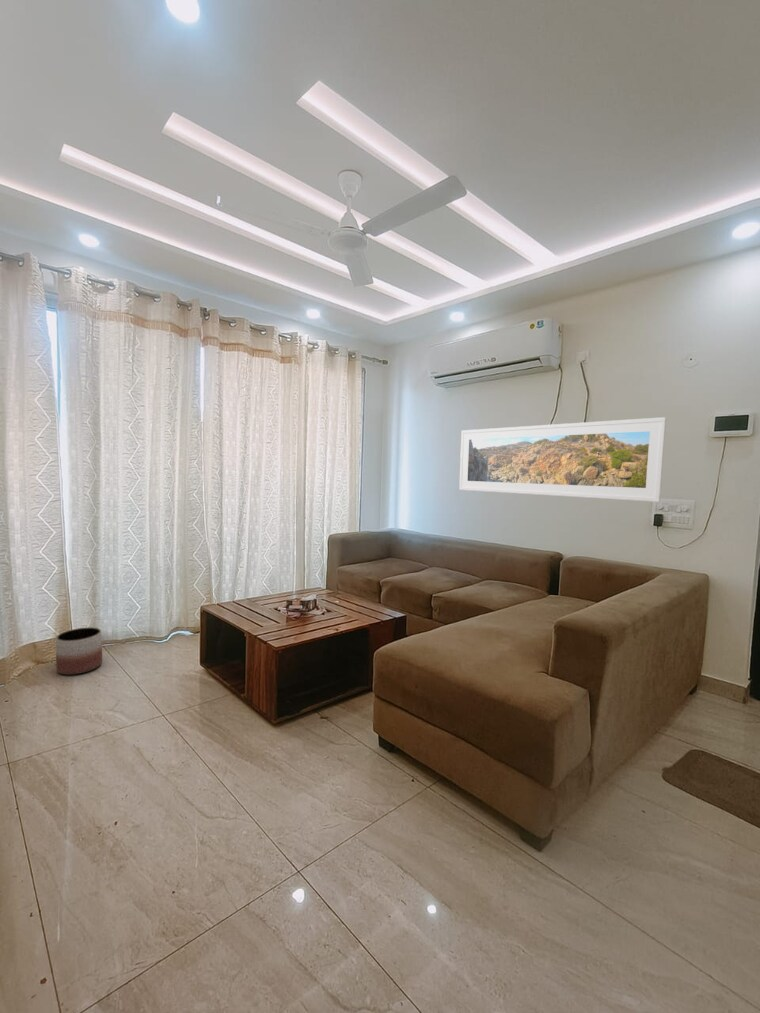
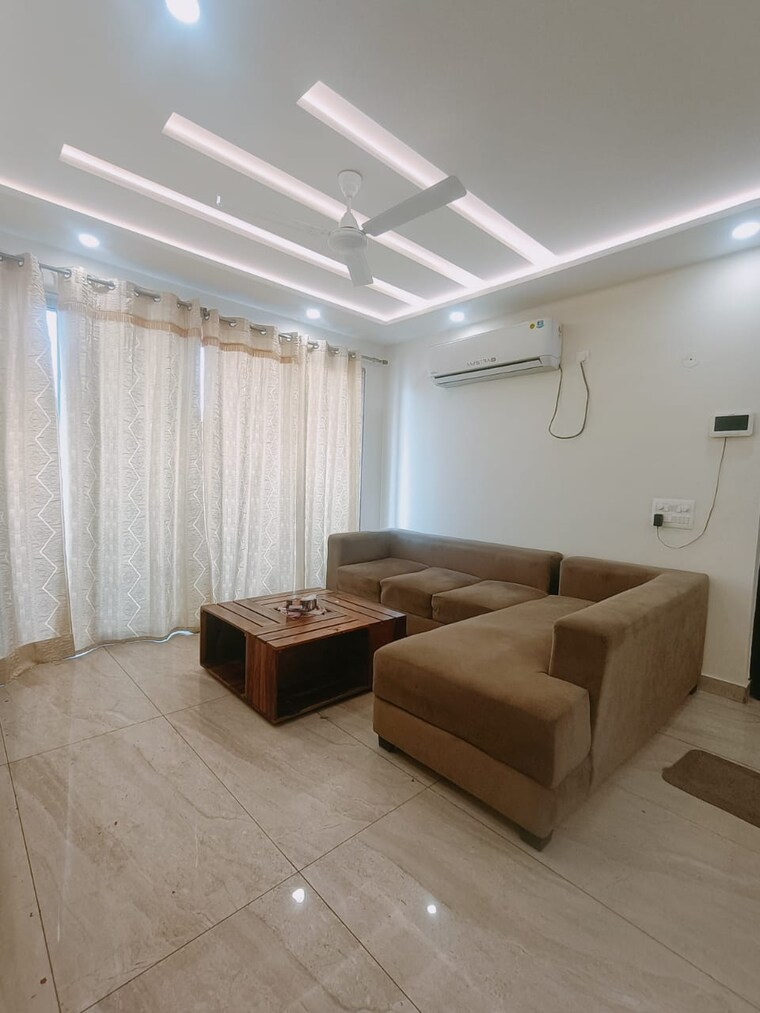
- planter (79, 650)
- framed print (544, 460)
